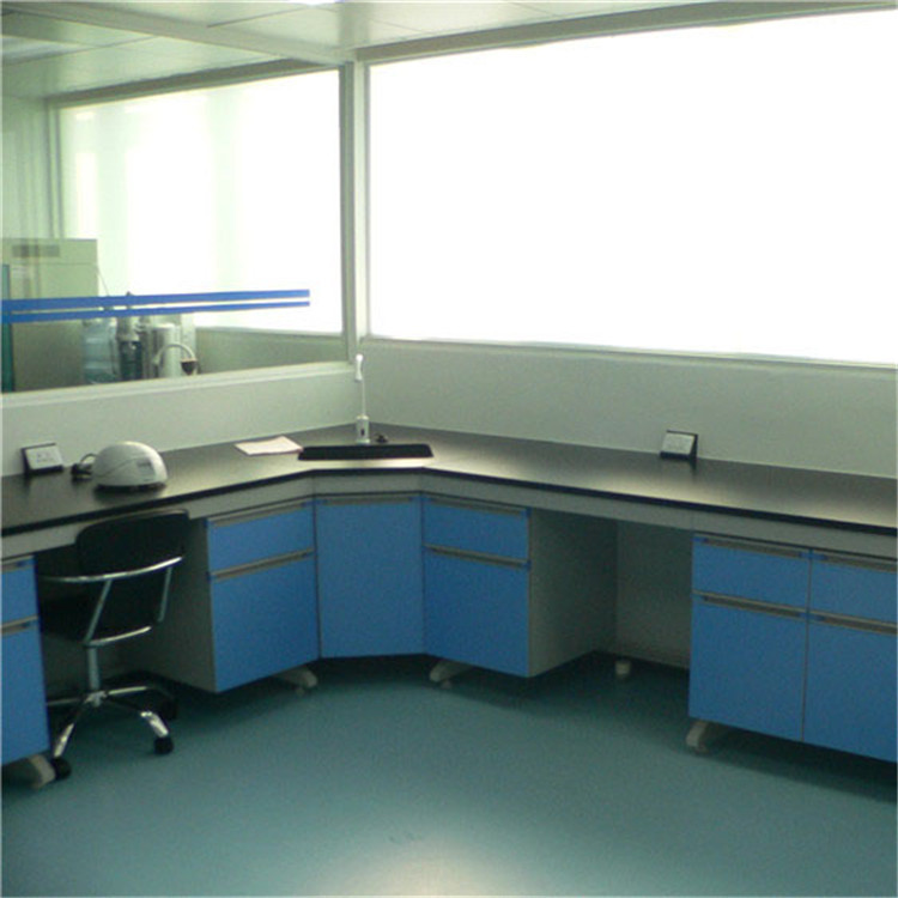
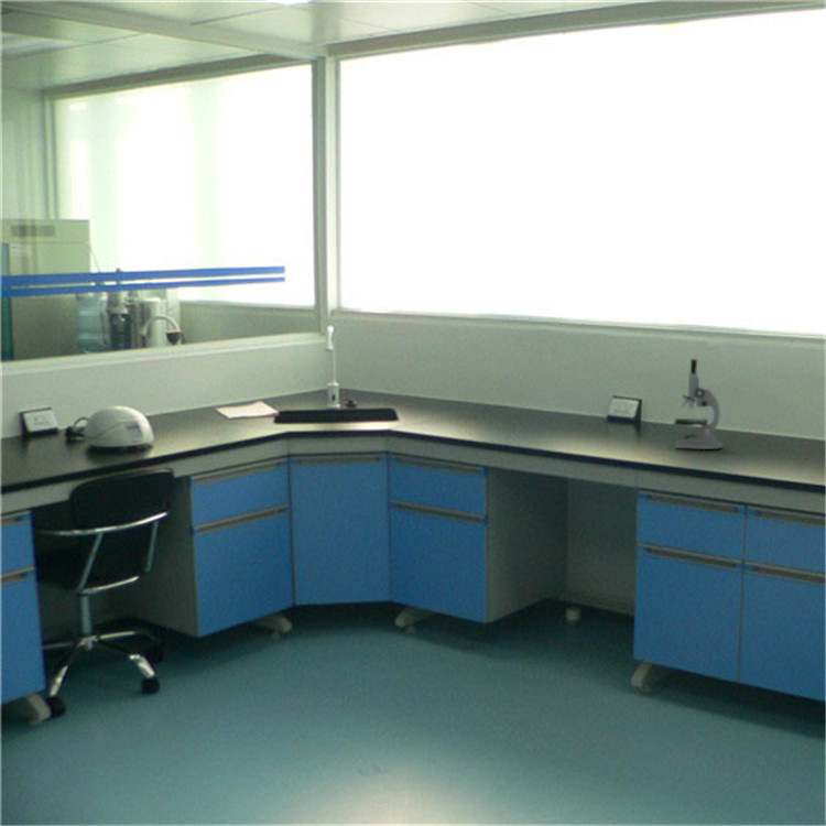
+ microscope (698, 403)
